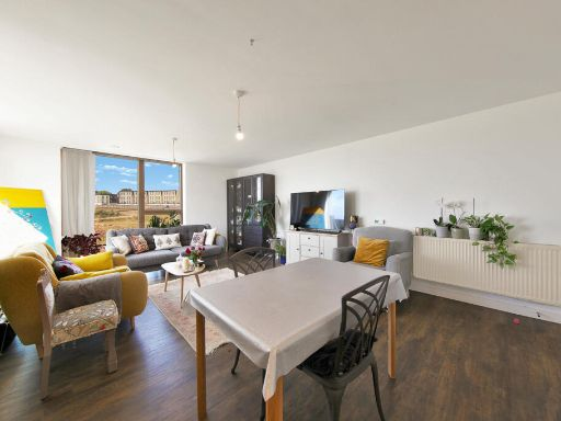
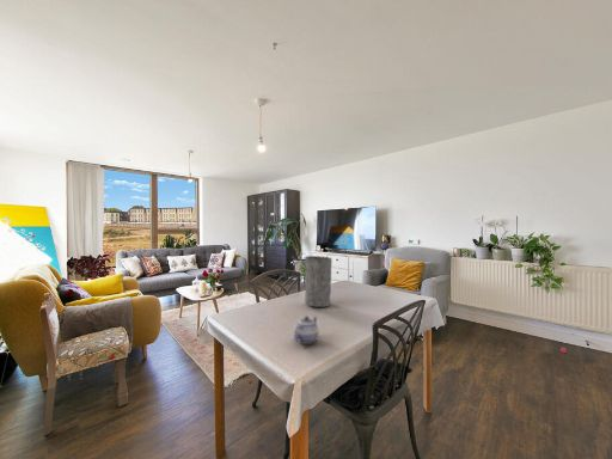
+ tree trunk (318, 280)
+ teapot (306, 328)
